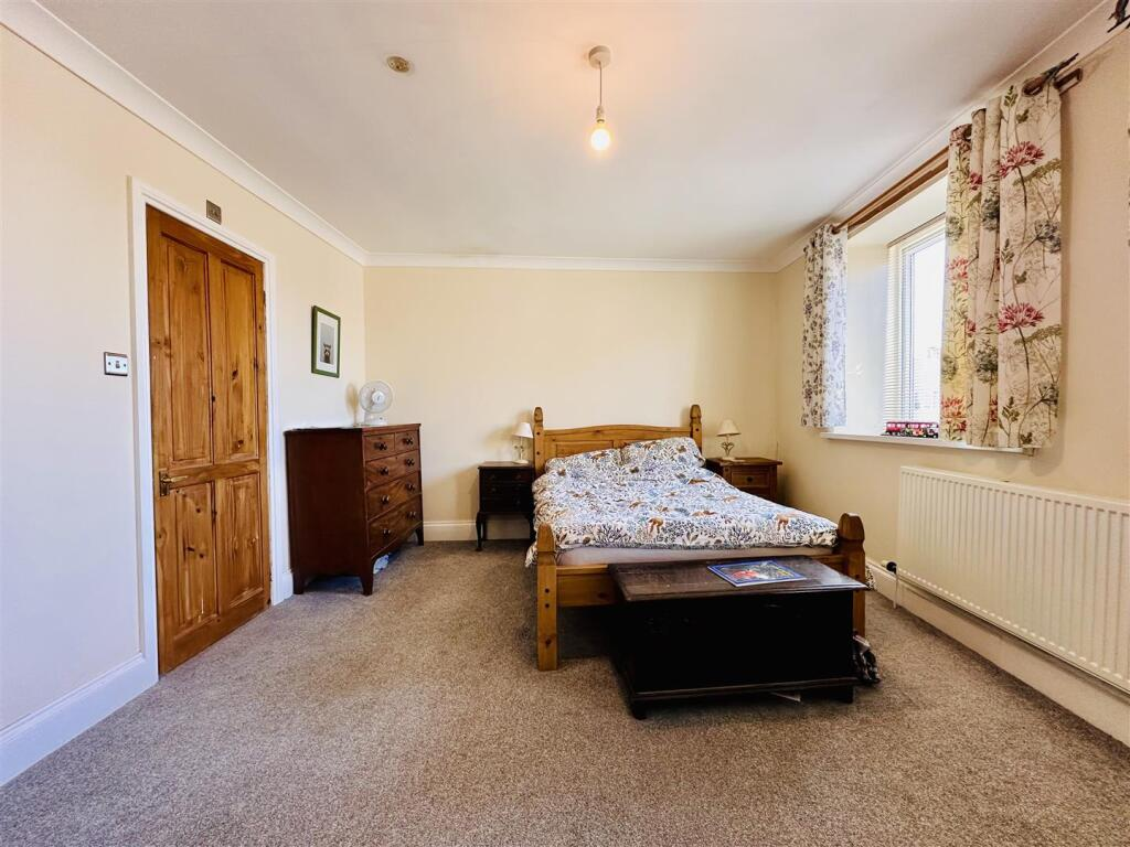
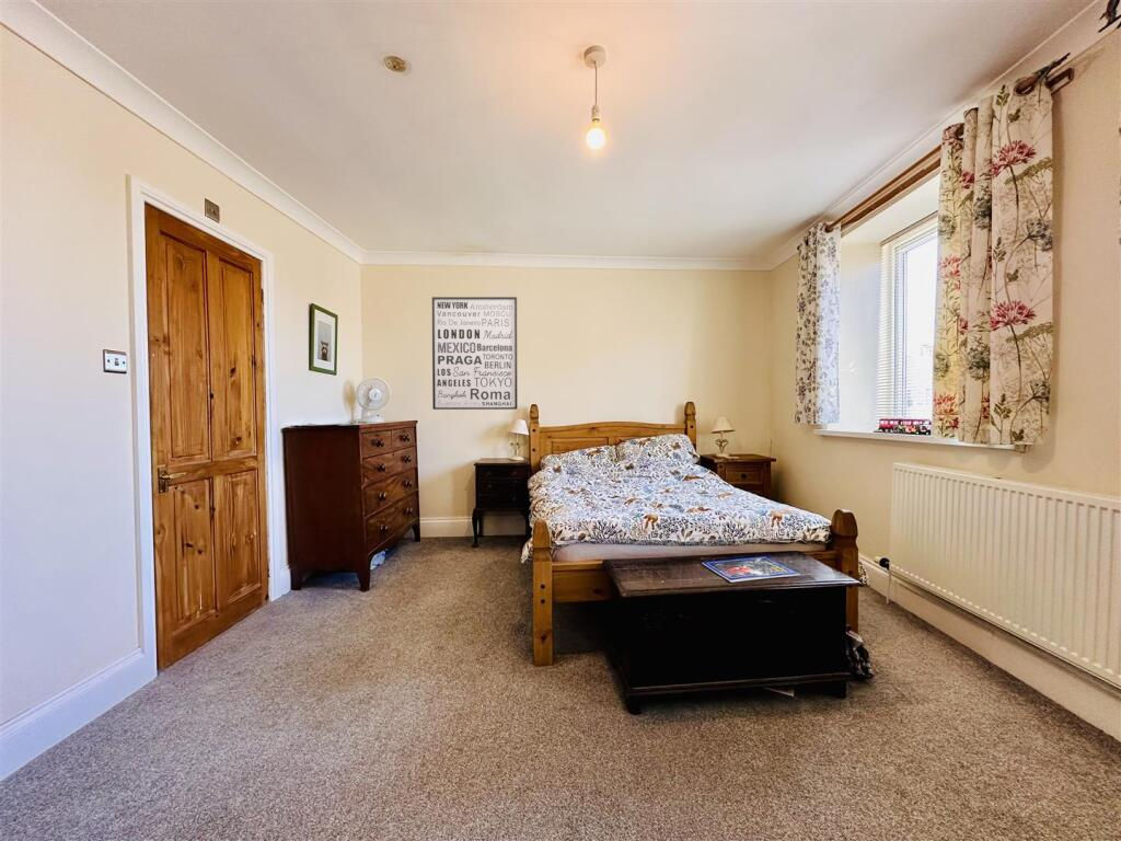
+ wall art (474, 353)
